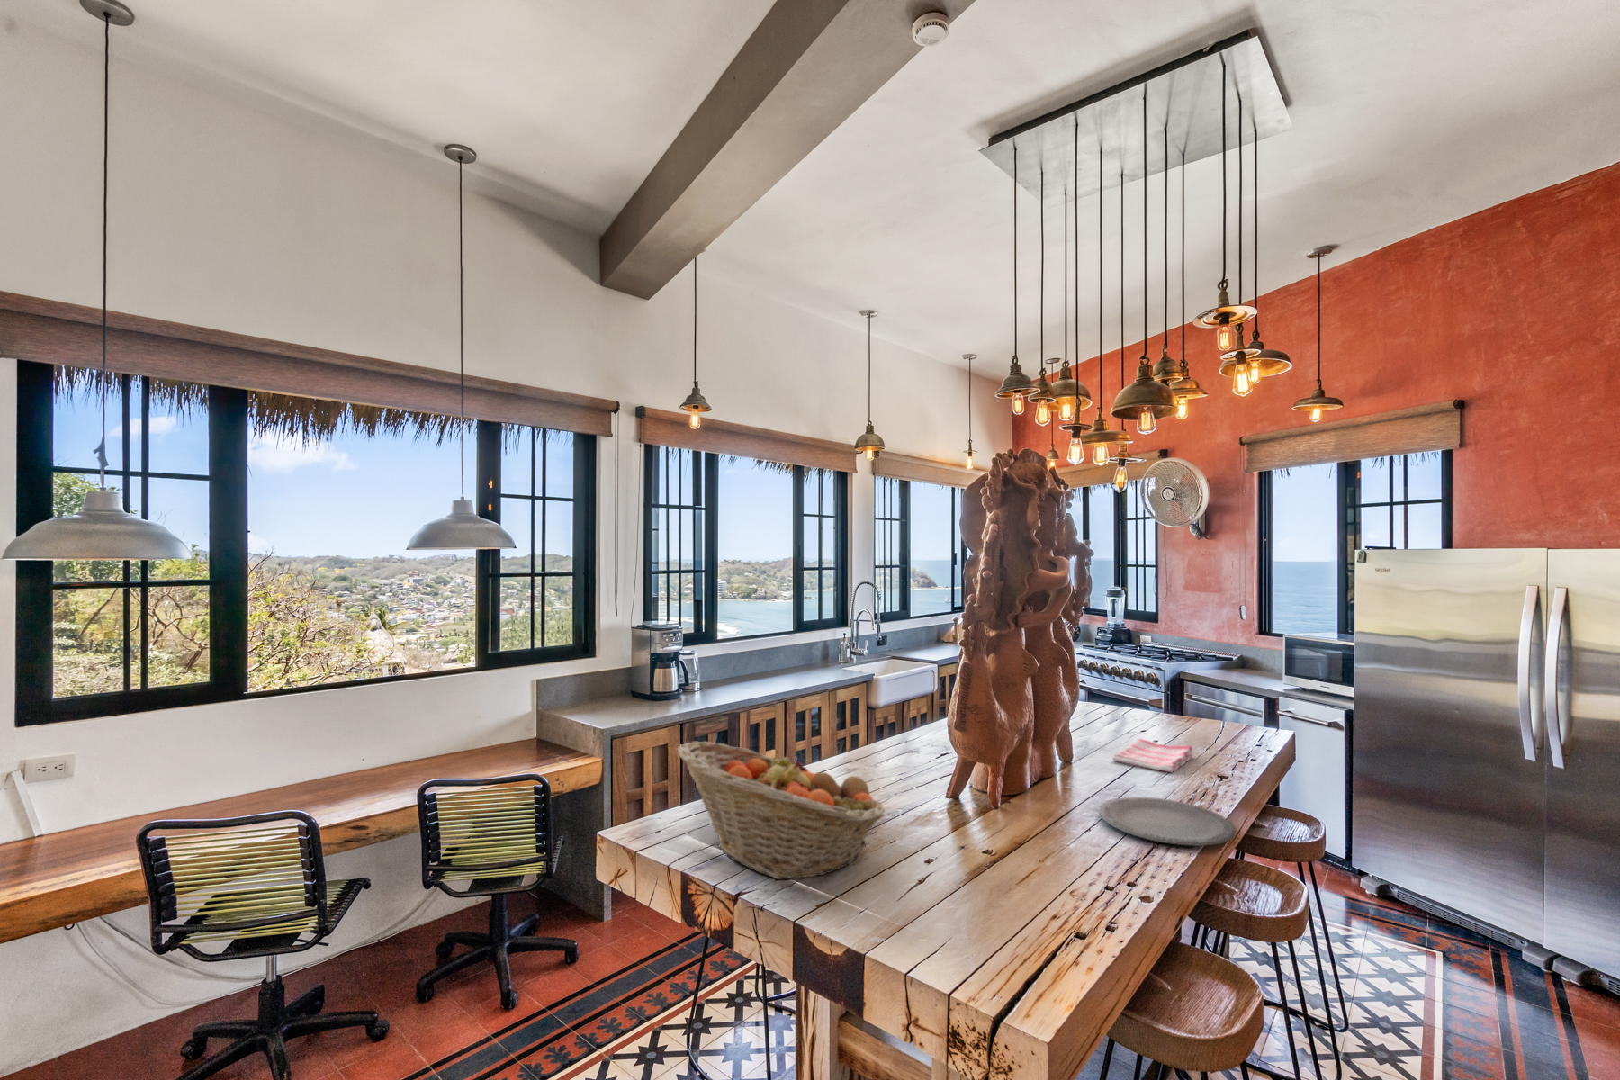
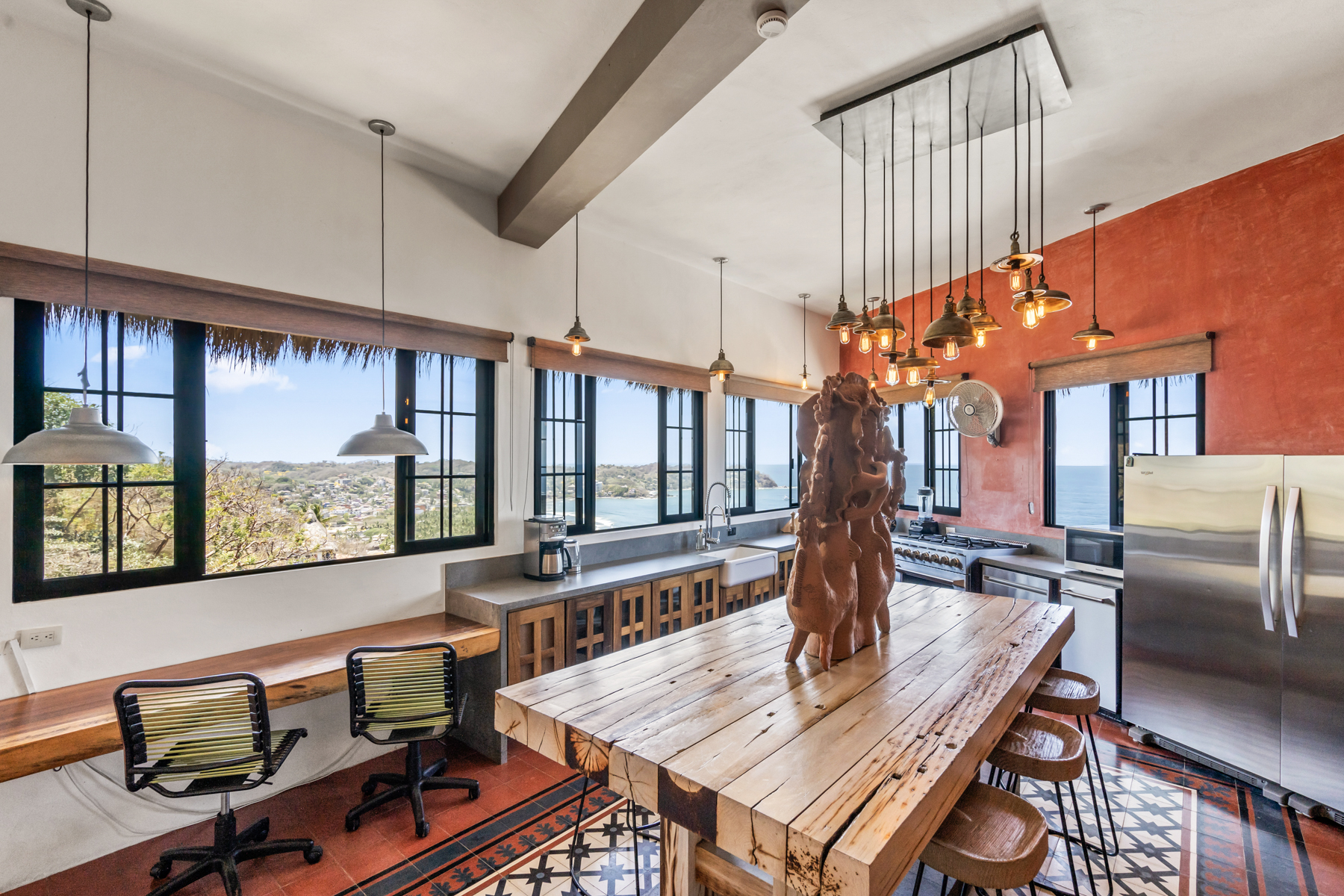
- dish towel (1152, 753)
- plate (1164, 821)
- fruit basket (777, 796)
